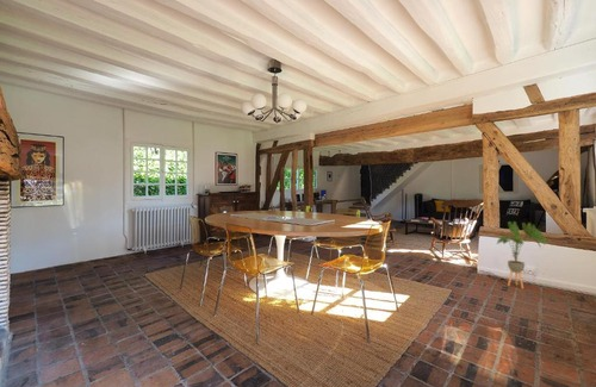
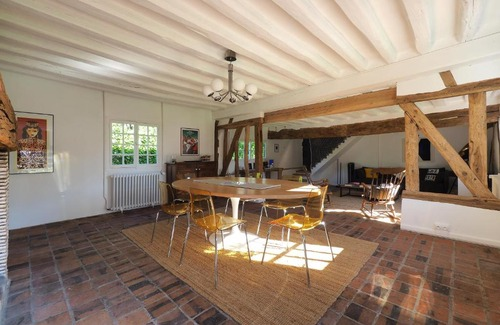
- house plant (519, 251)
